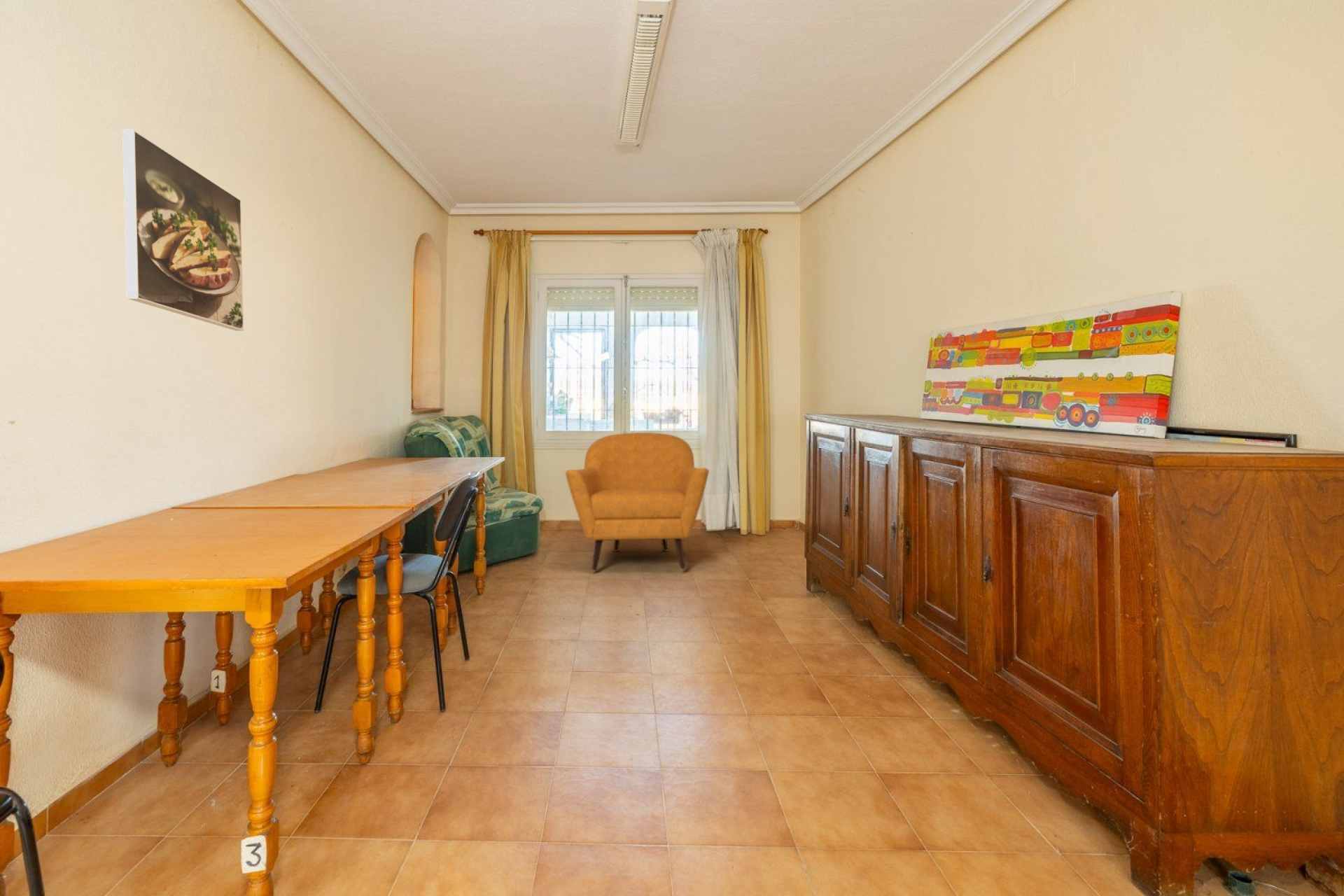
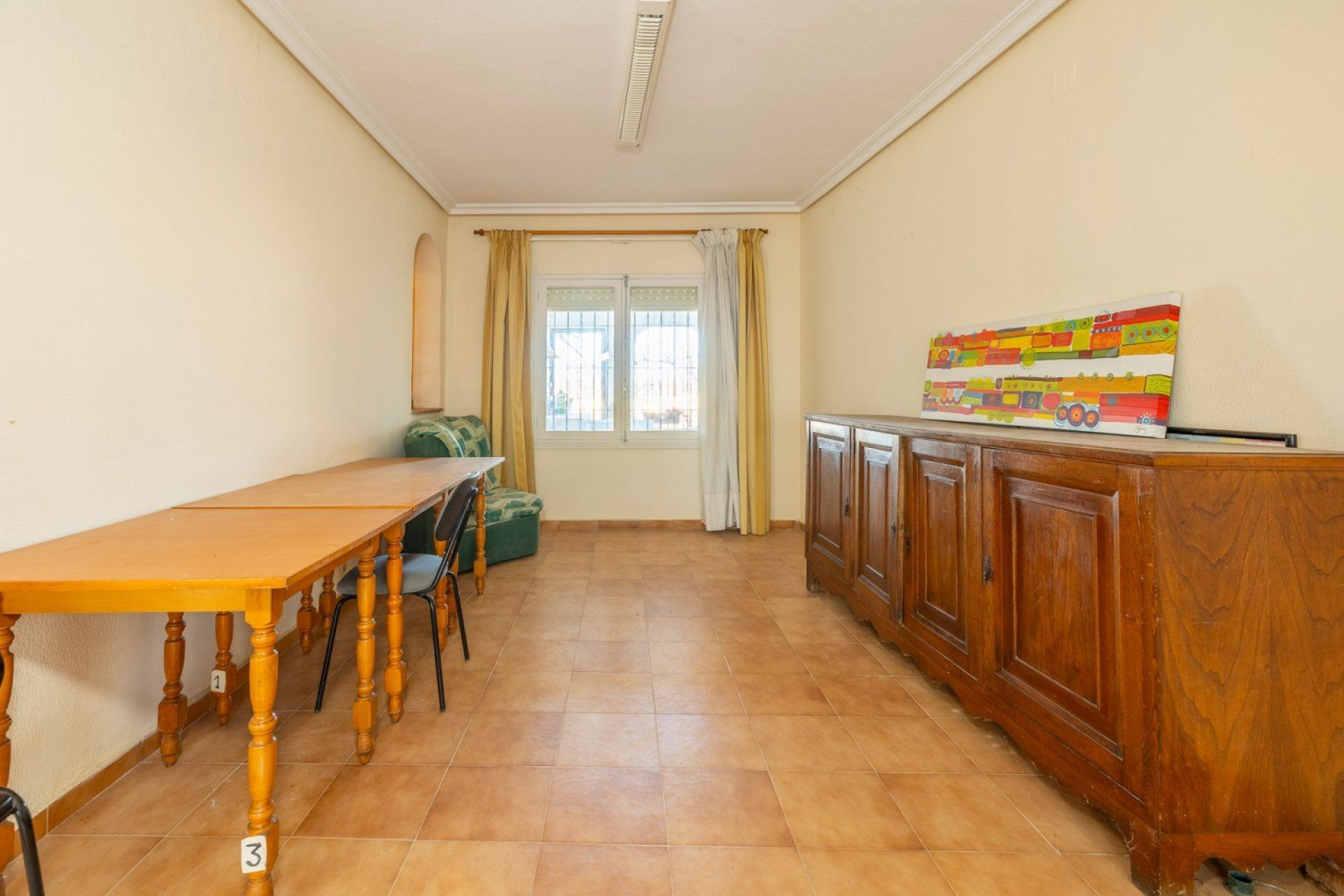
- armchair (639, 495)
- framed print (191, 243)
